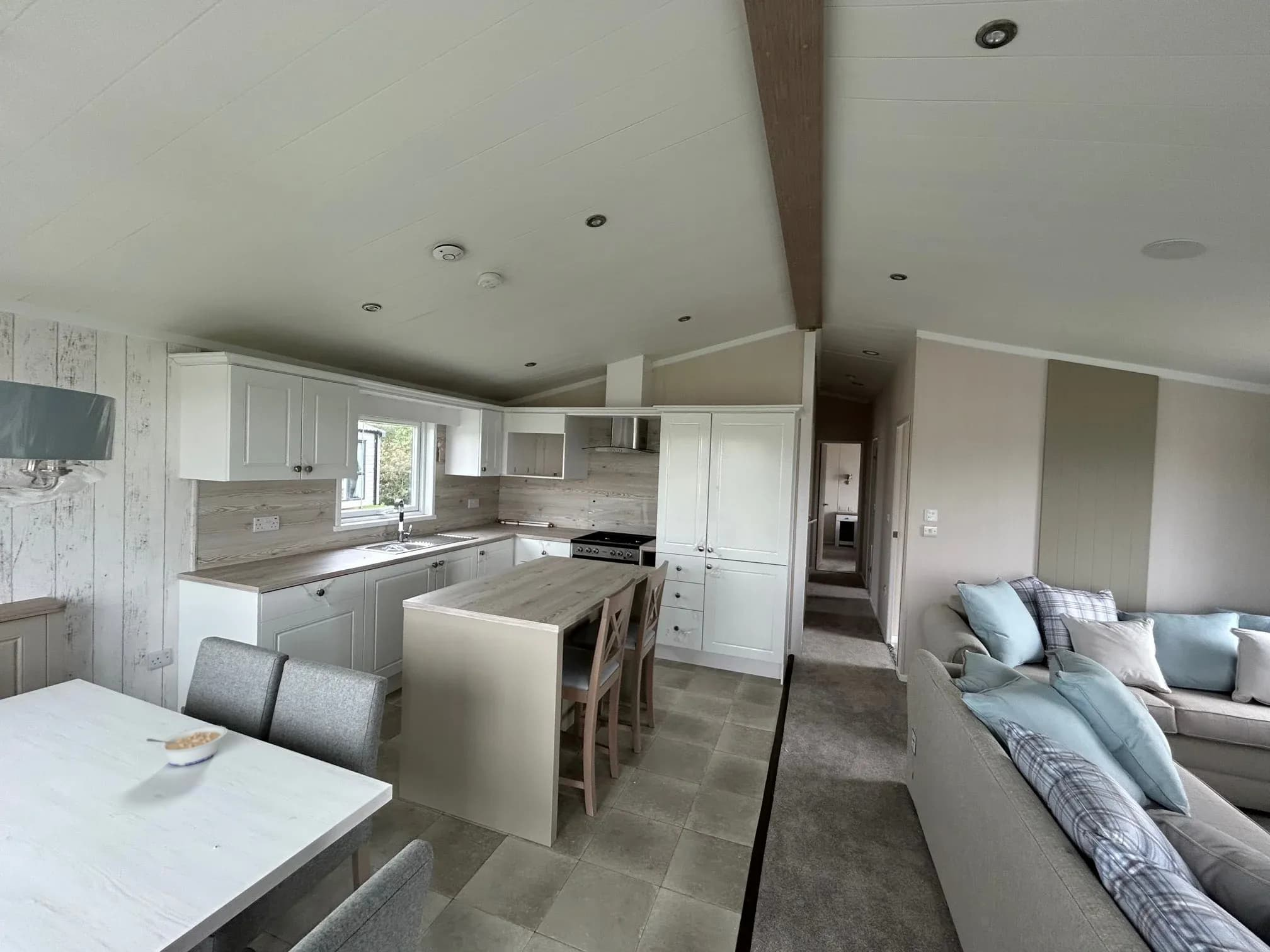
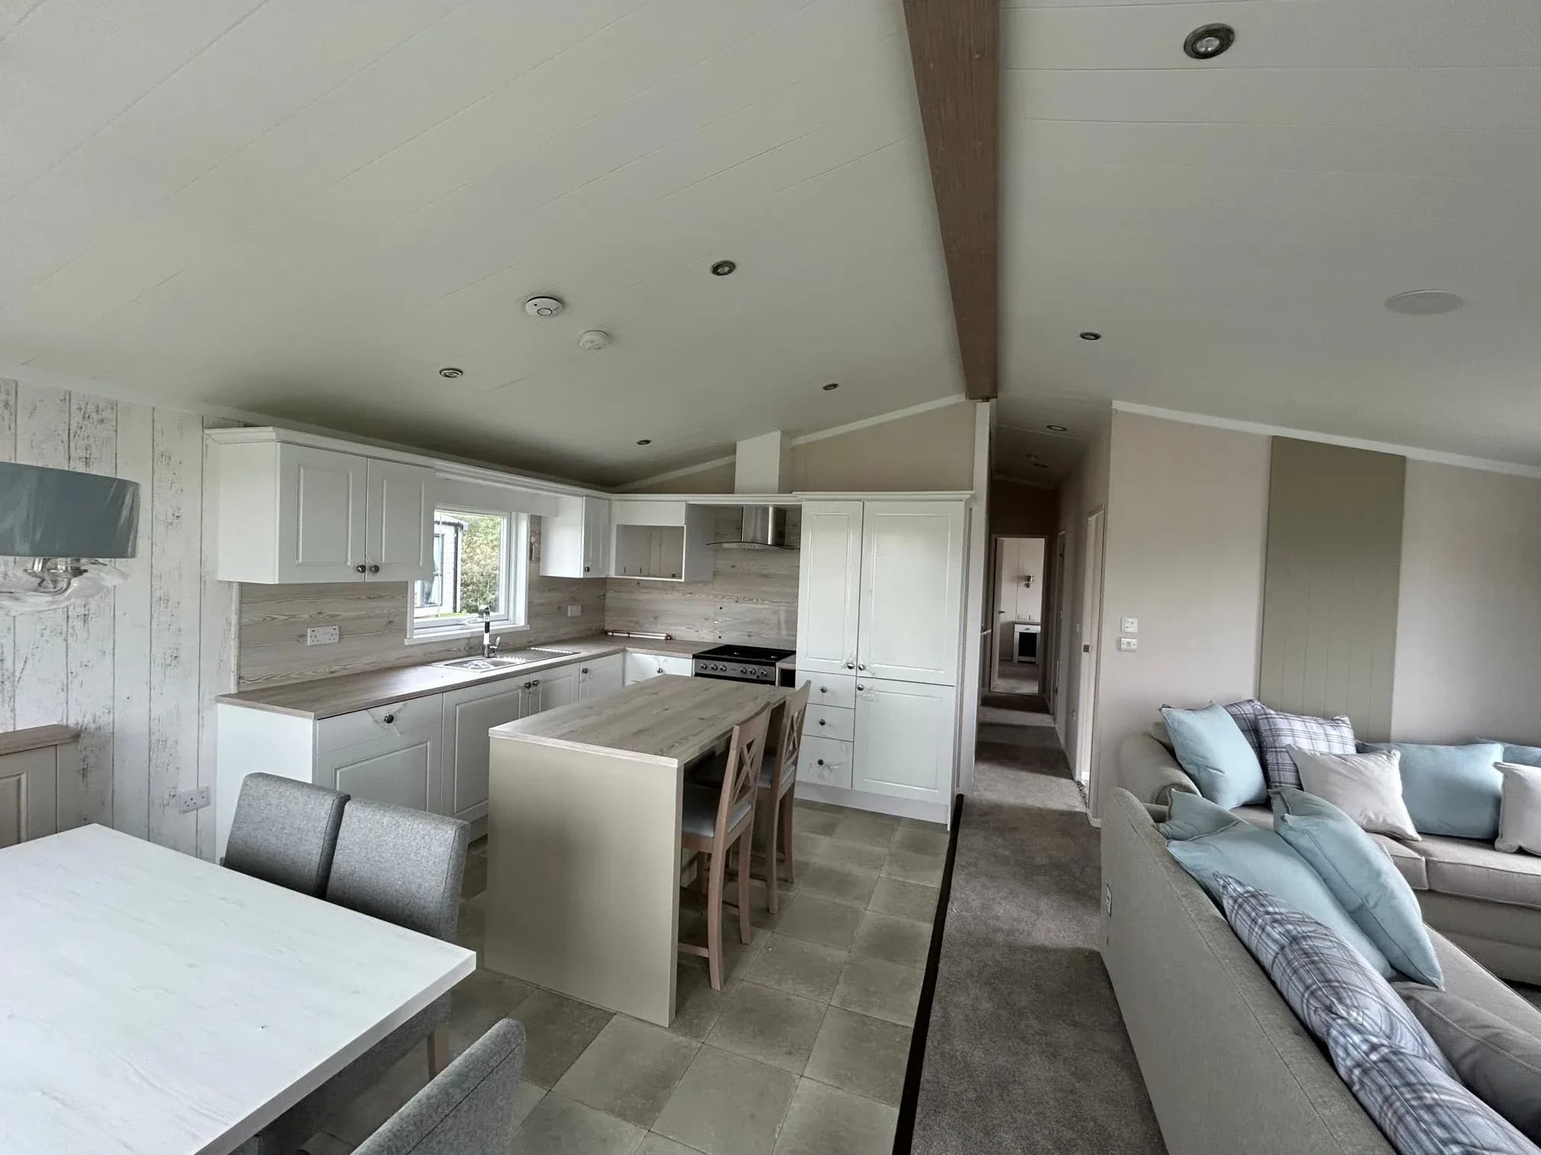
- legume (190, 746)
